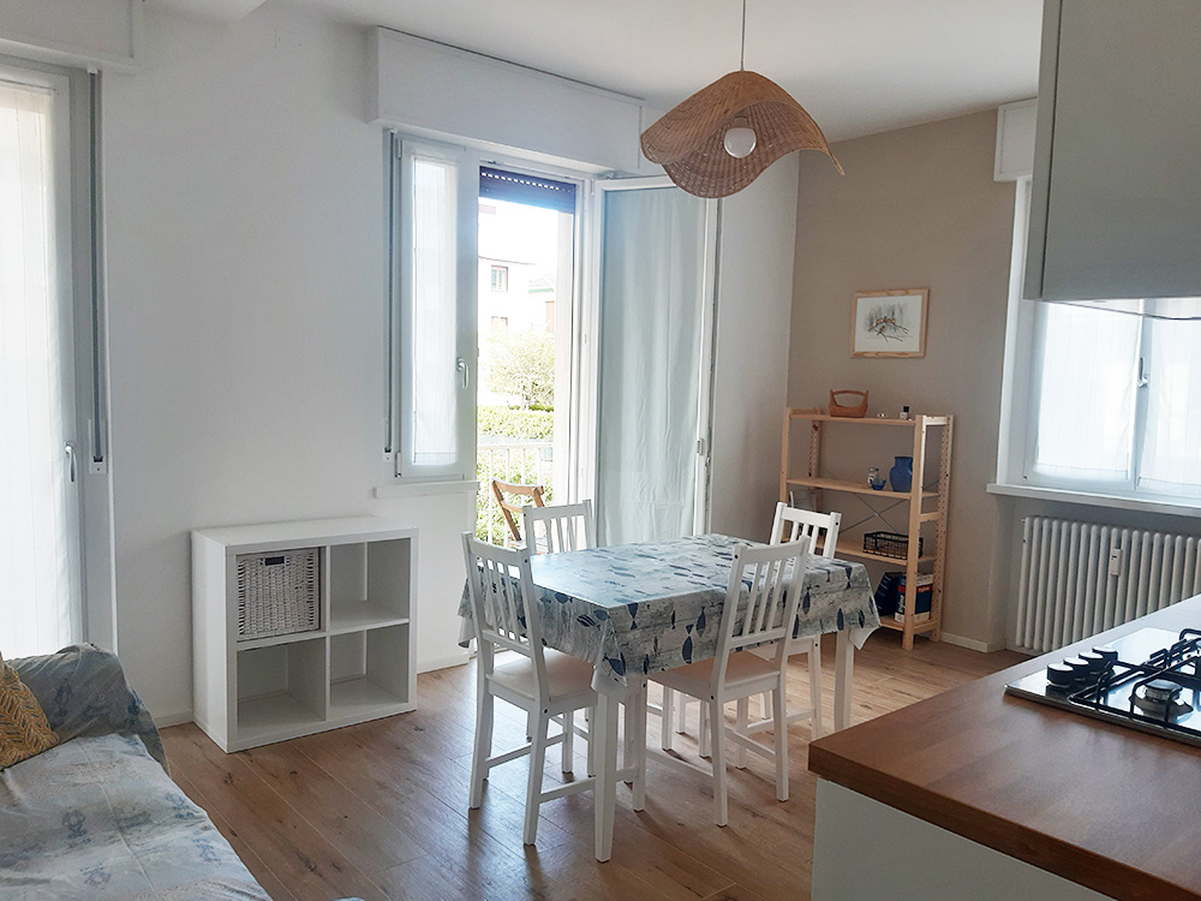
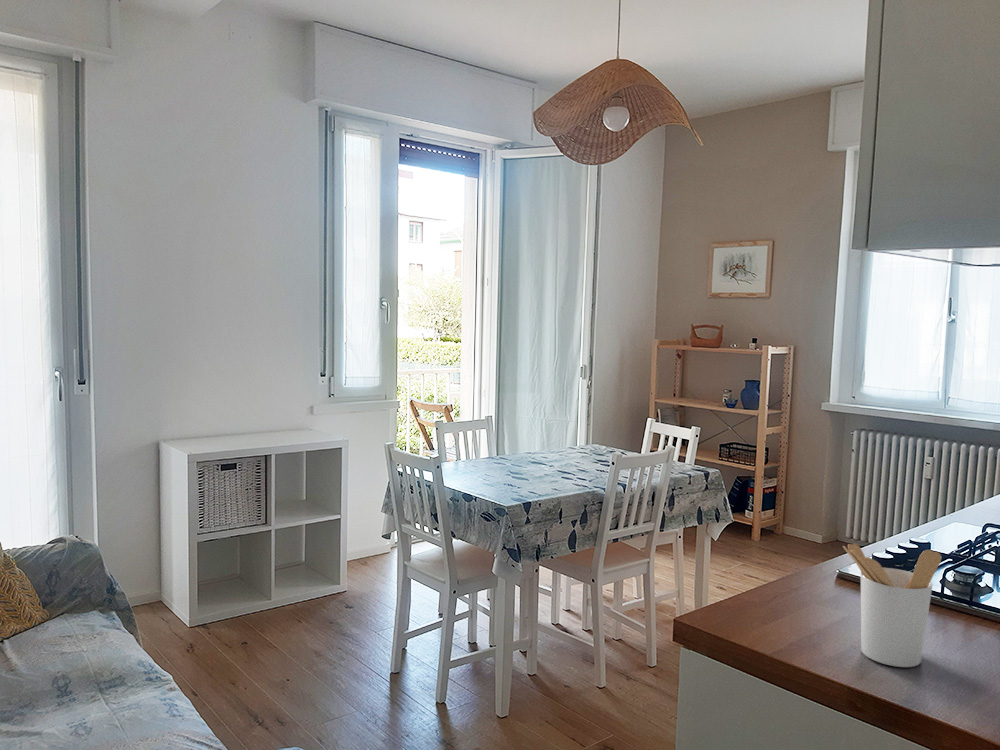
+ utensil holder (883, 600)
